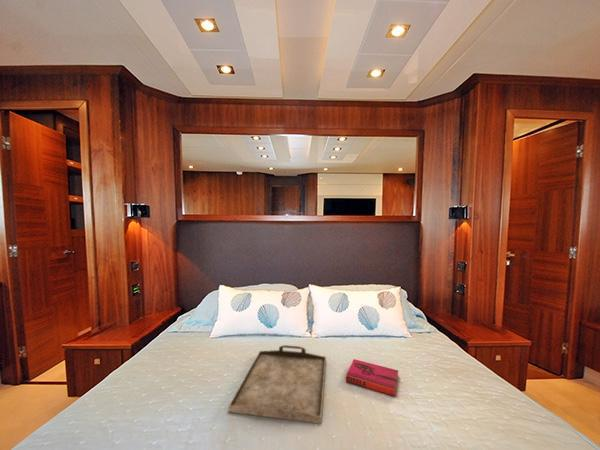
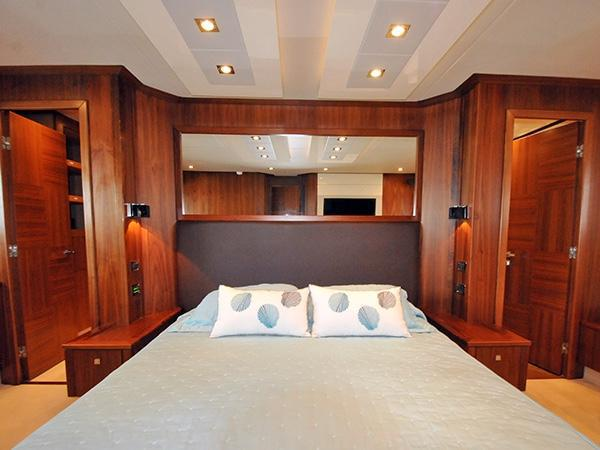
- serving tray (284, 375)
- hardback book (372, 375)
